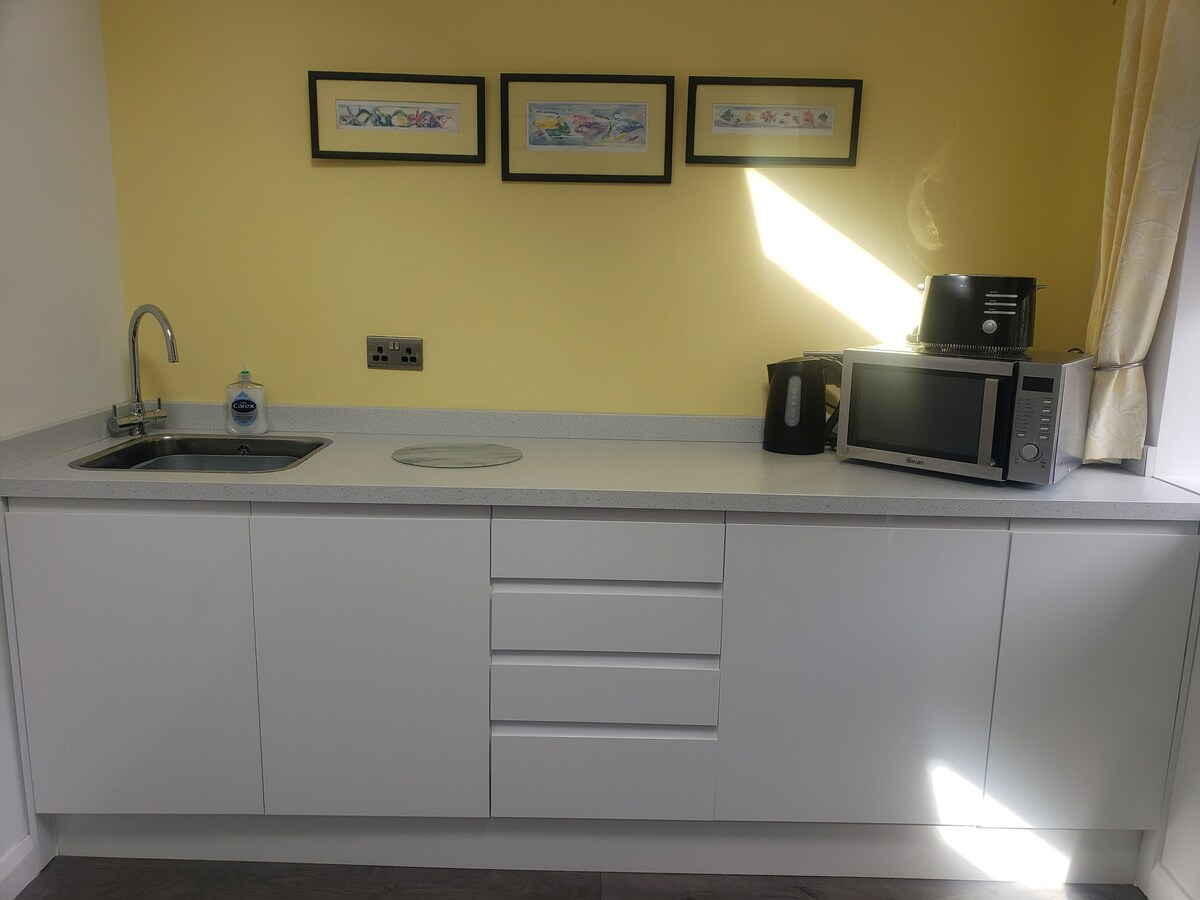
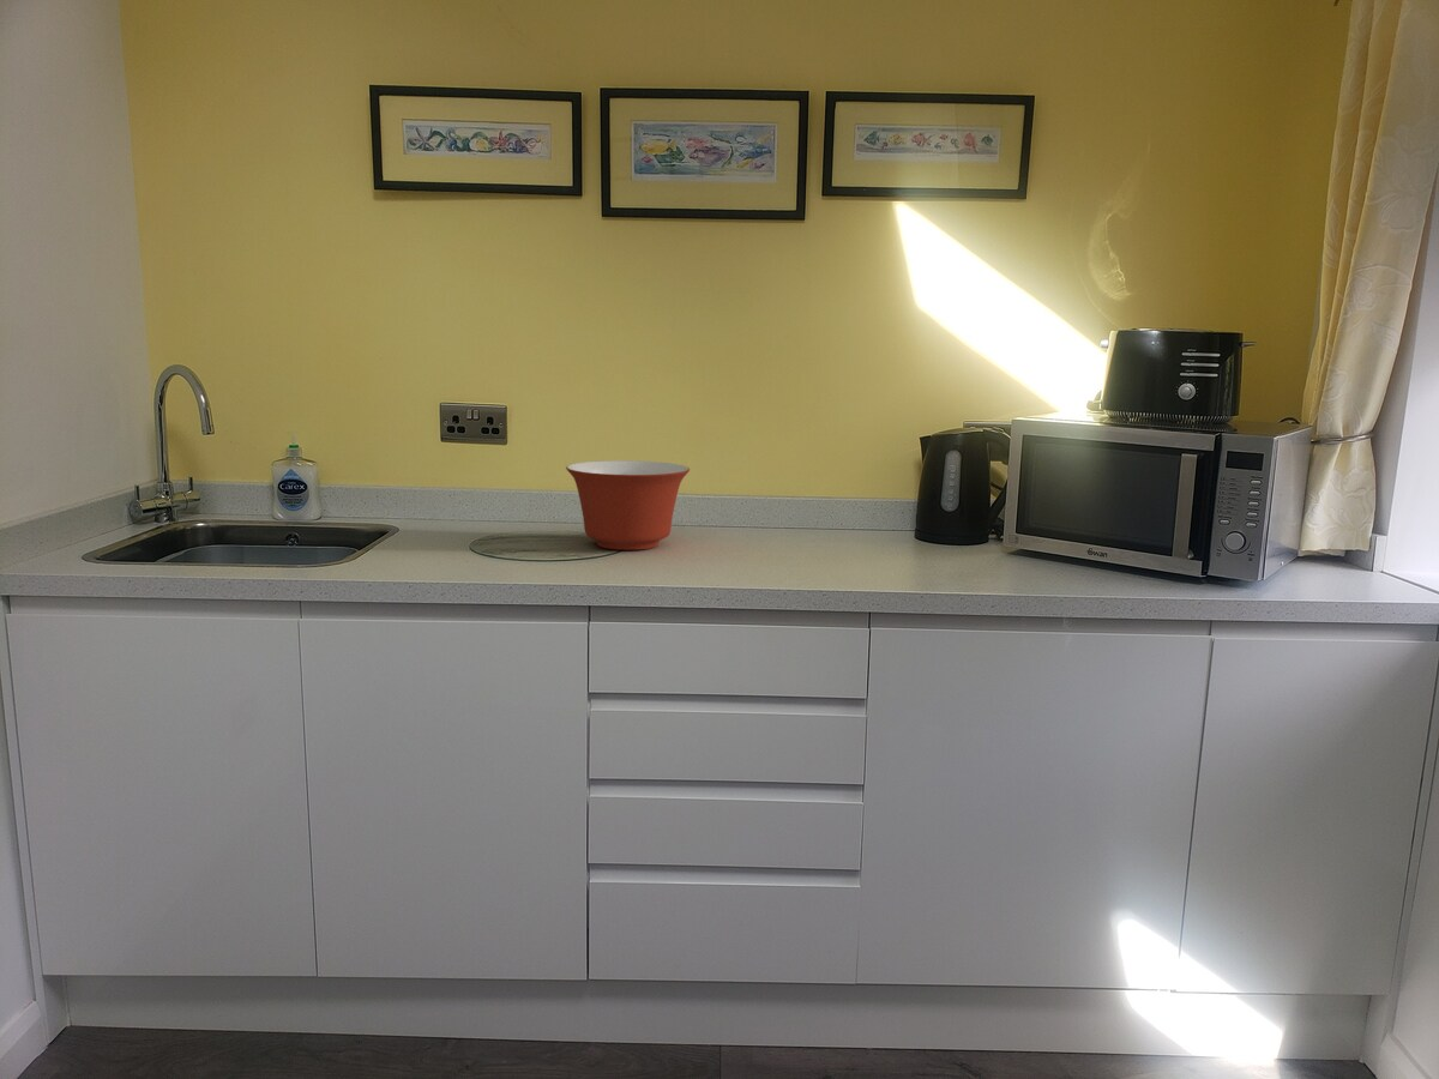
+ mixing bowl (627, 506)
